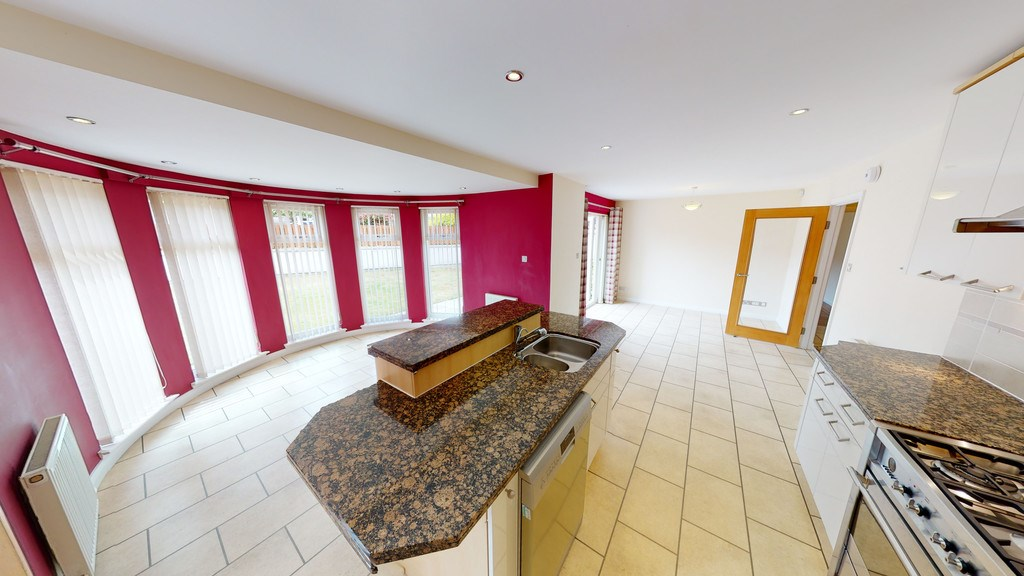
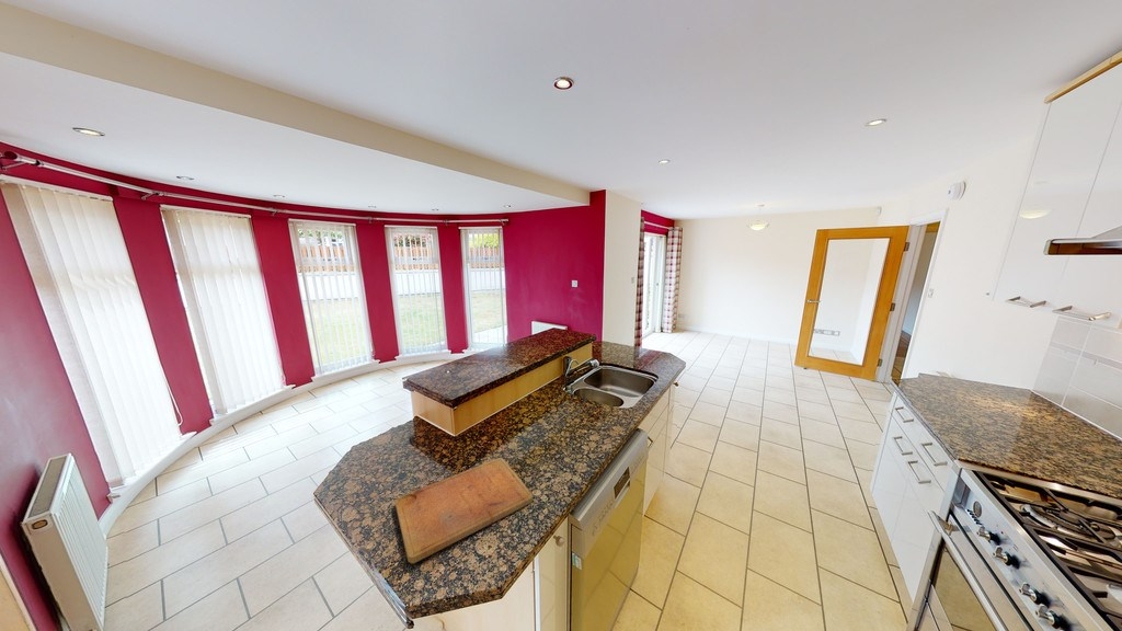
+ cutting board (465, 500)
